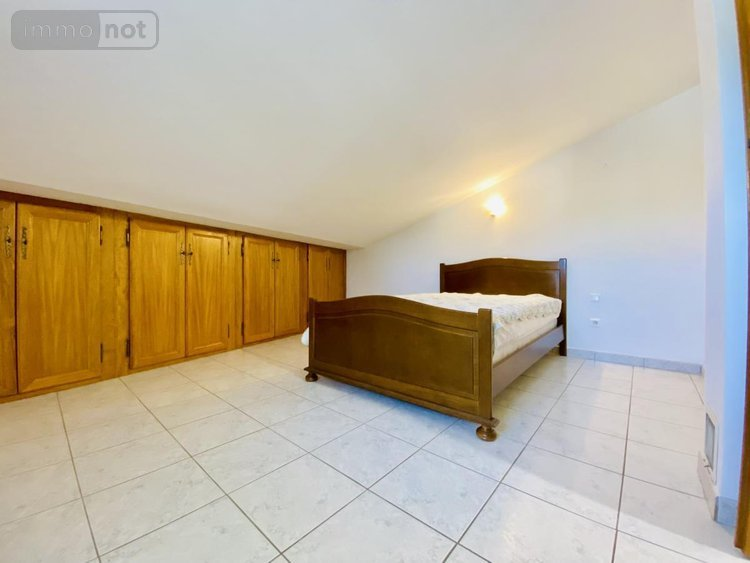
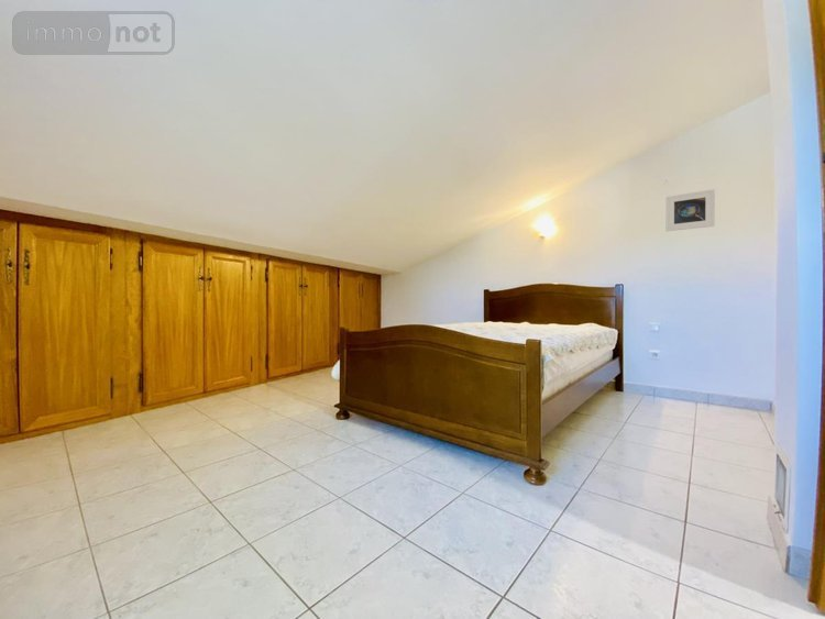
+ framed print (689, 211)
